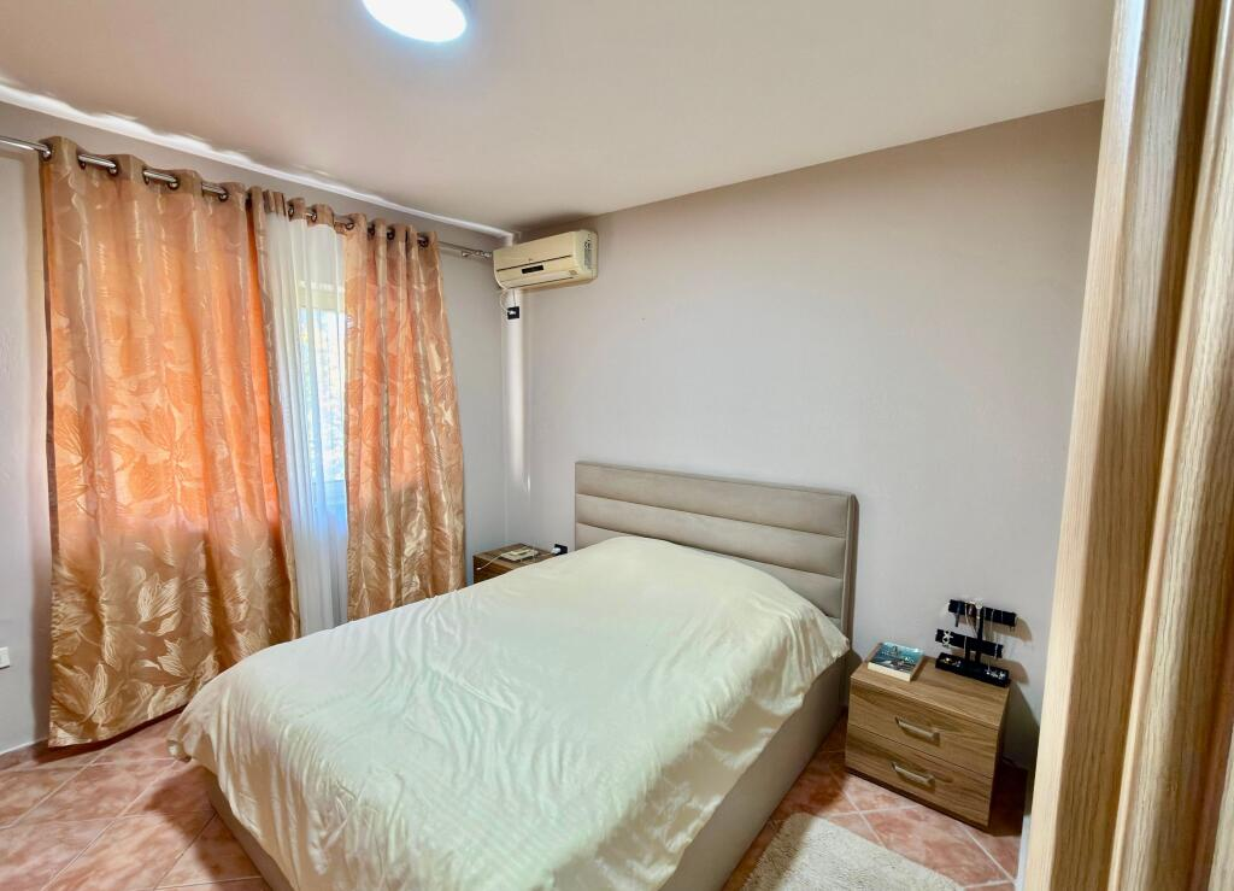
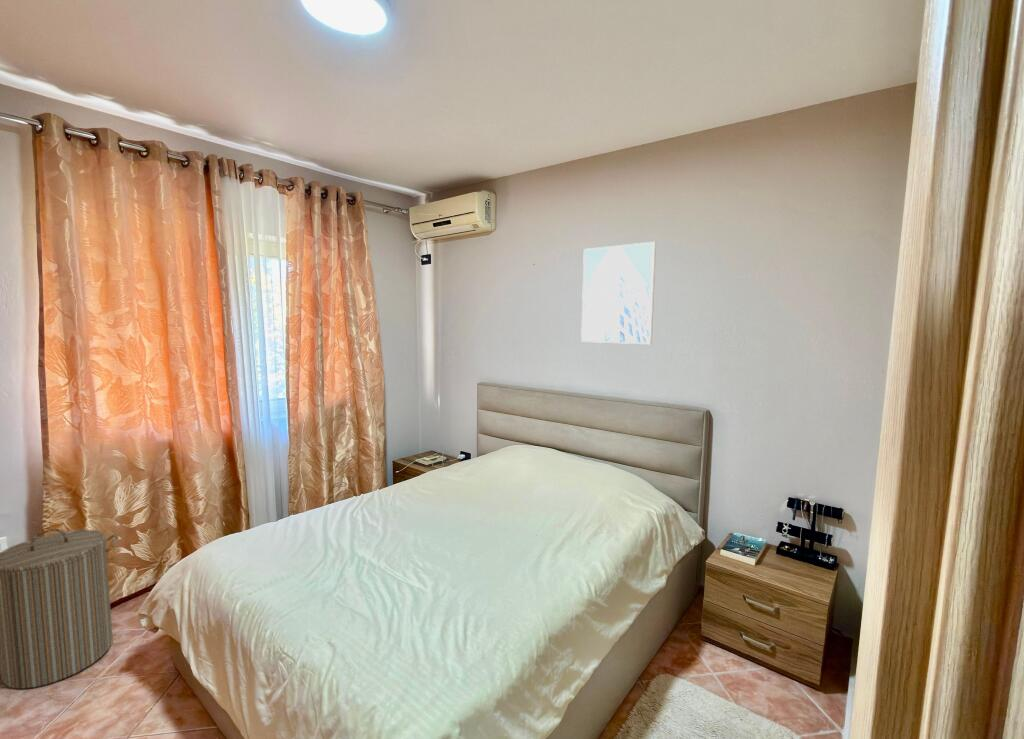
+ laundry hamper (55, 594)
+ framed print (616, 294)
